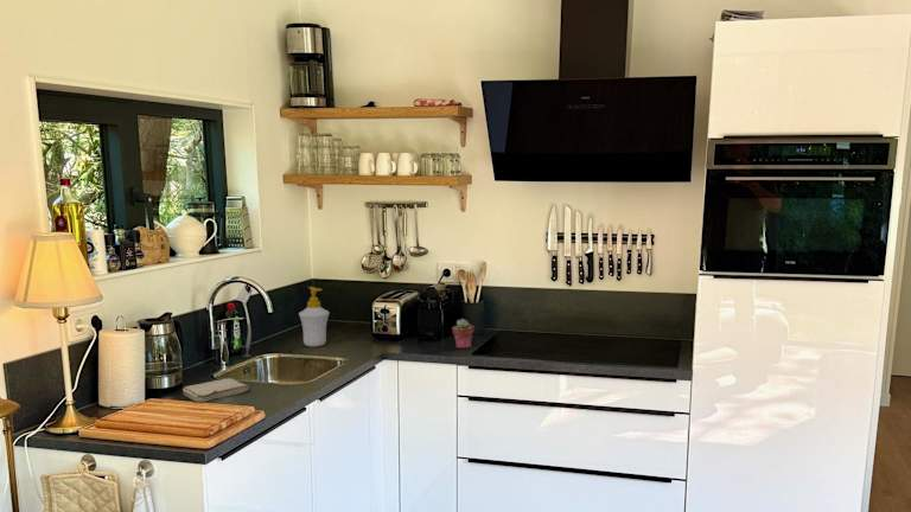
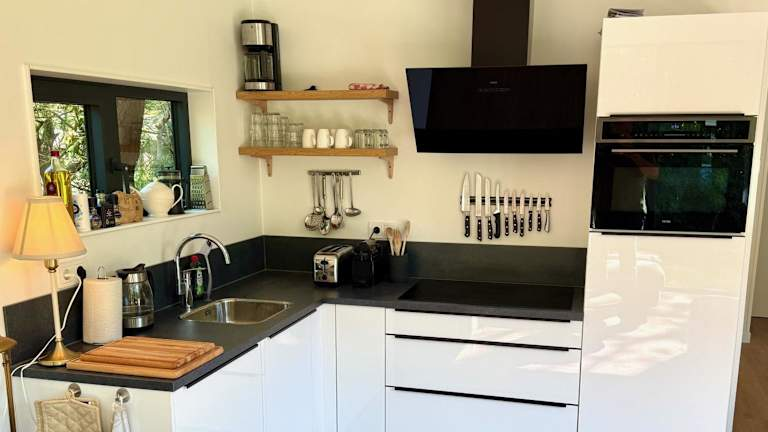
- soap bottle (313, 315)
- washcloth (215, 389)
- potted succulent (463, 332)
